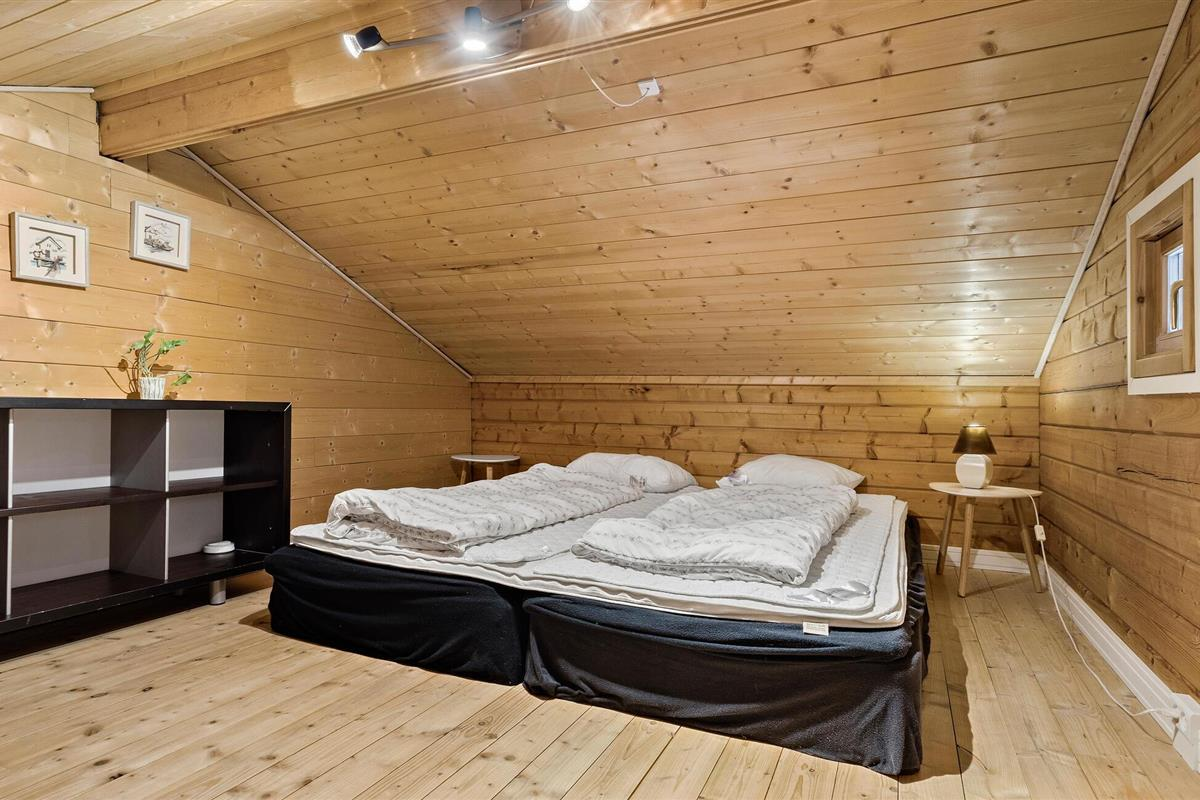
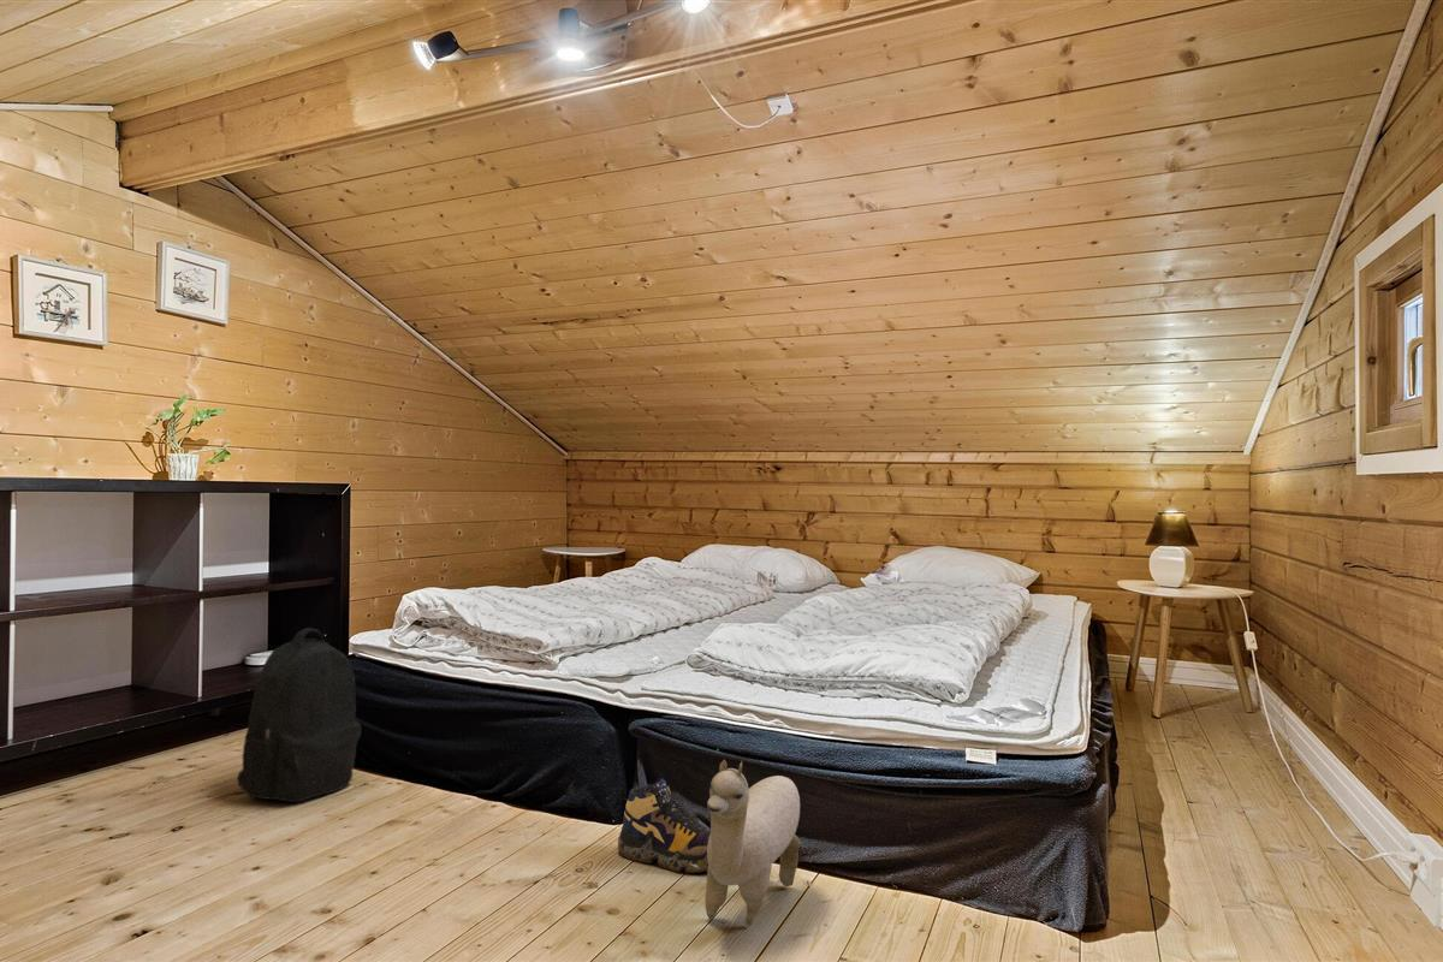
+ backpack (305, 708)
+ shoe (673, 820)
+ plush toy (744, 829)
